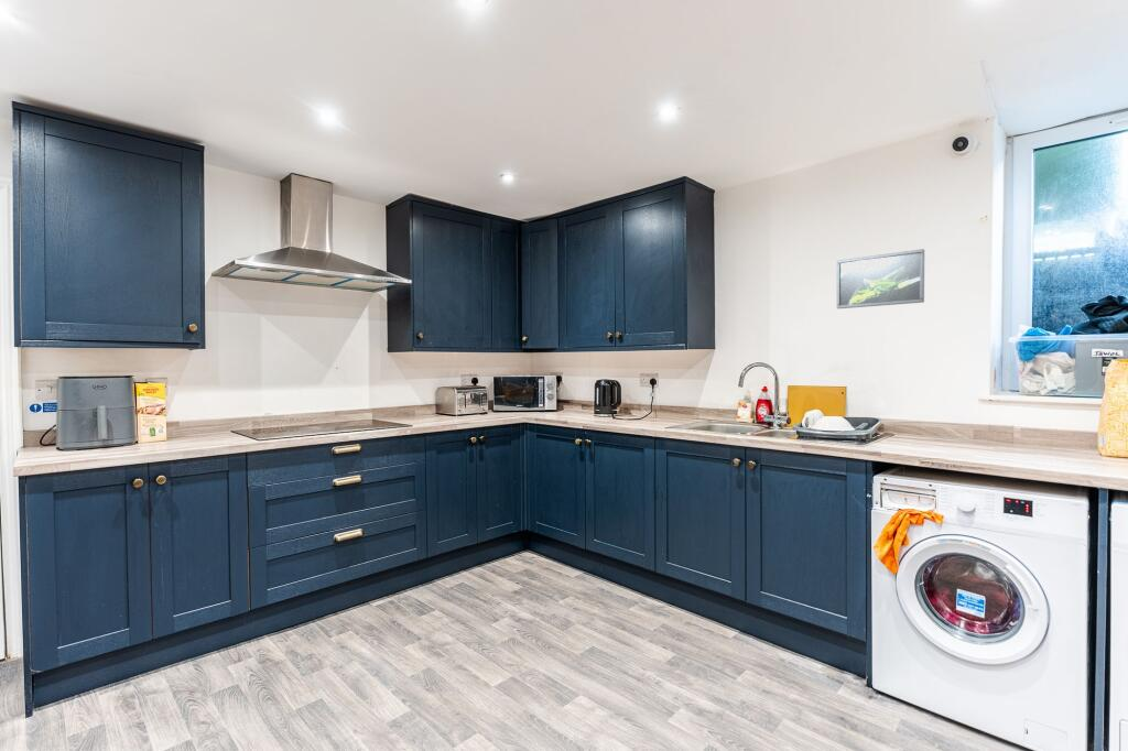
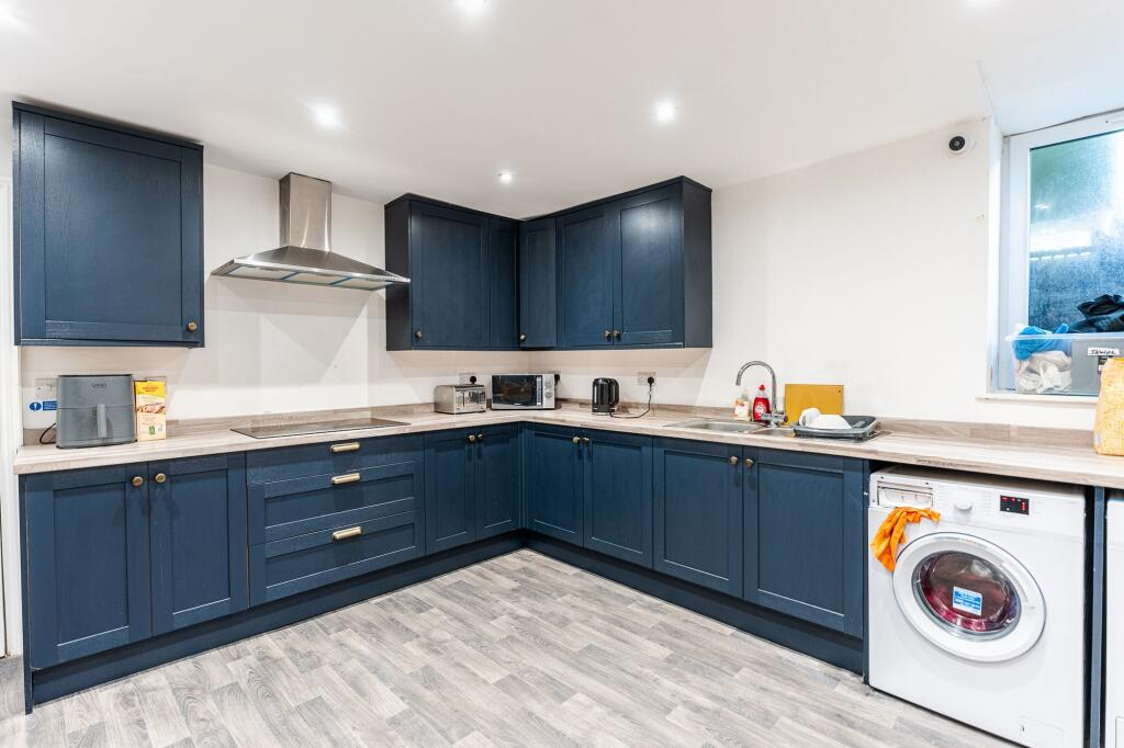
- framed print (878, 280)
